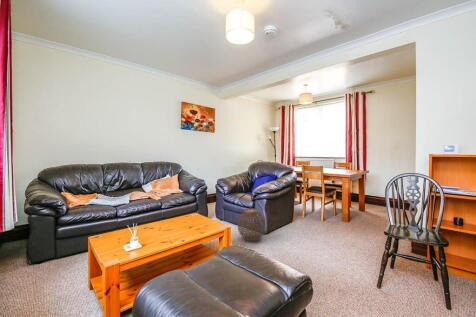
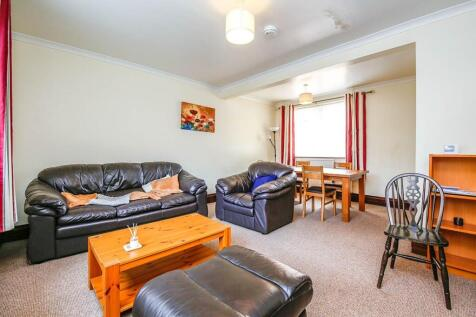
- woven basket (251, 224)
